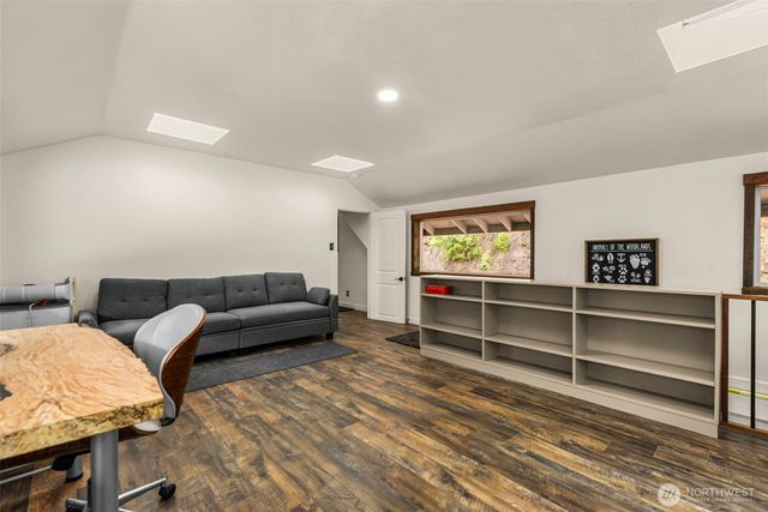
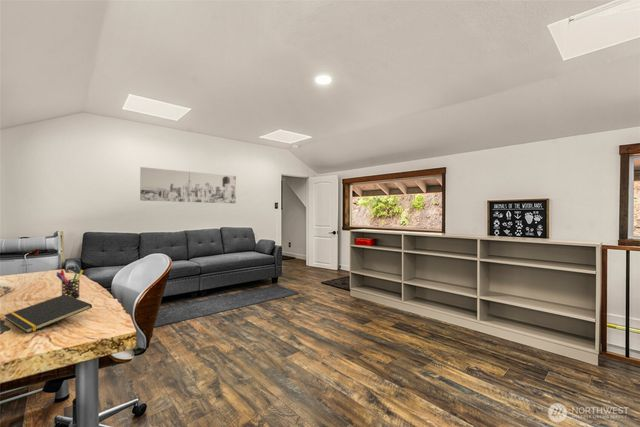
+ notepad (48, 311)
+ pen holder (70, 283)
+ wall art (192, 187)
